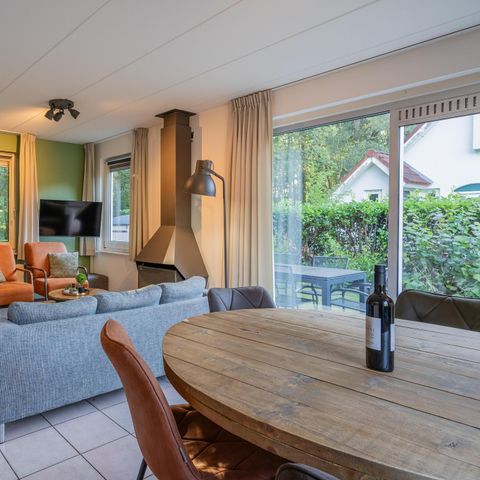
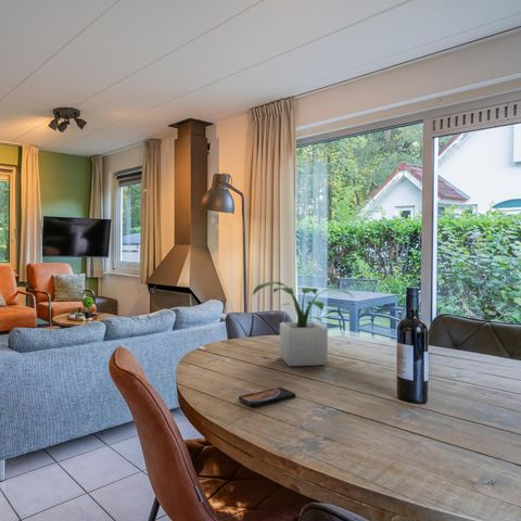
+ smartphone (267, 396)
+ potted plant (297, 320)
